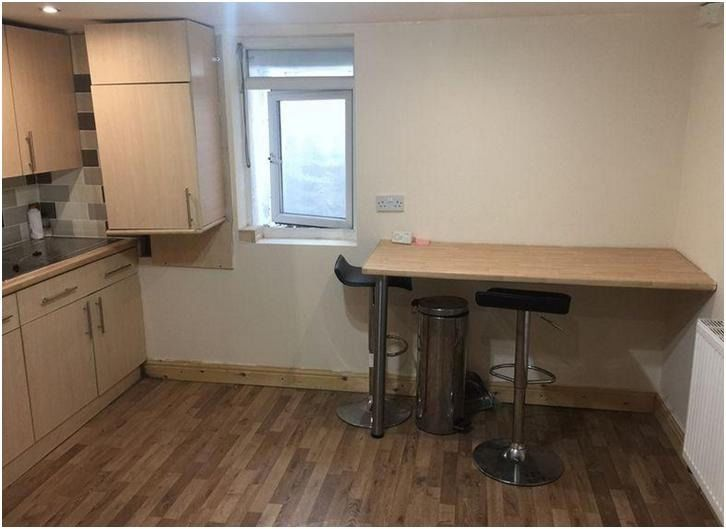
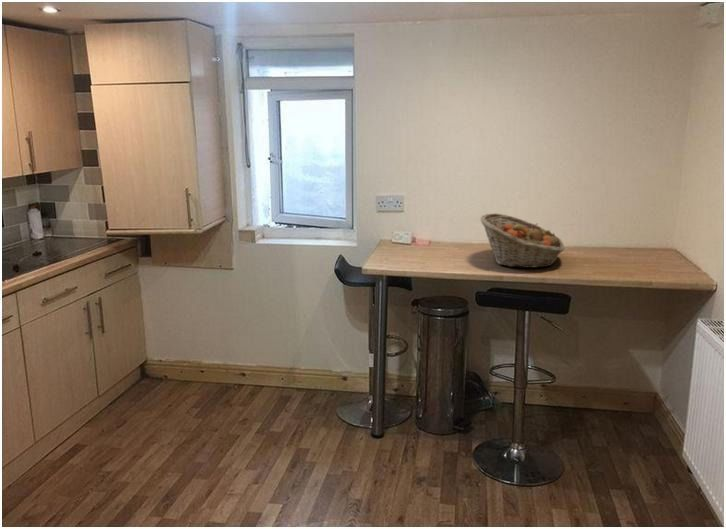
+ fruit basket (521, 239)
